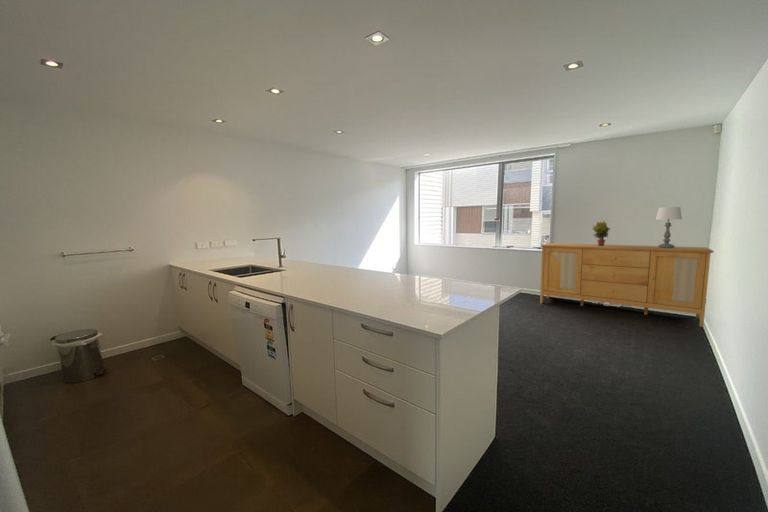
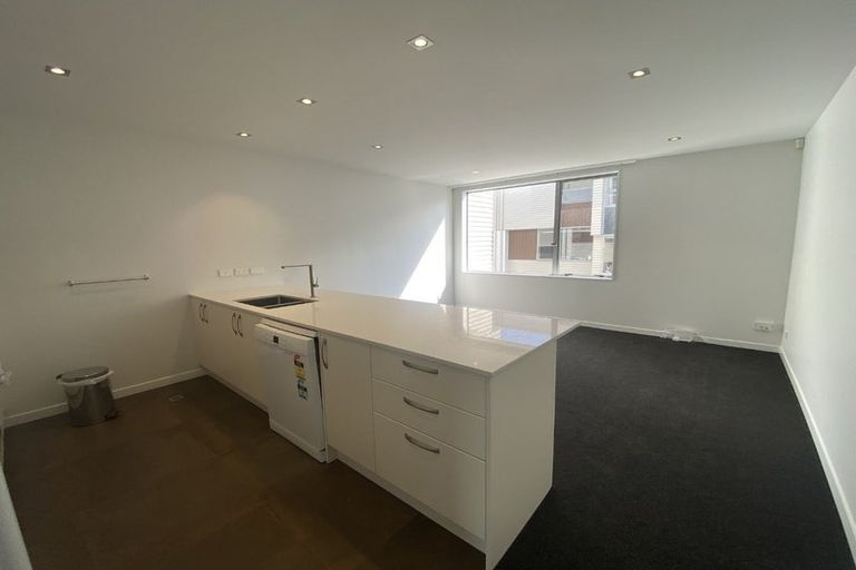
- table lamp (667, 227)
- potted plant (601, 233)
- sideboard (614, 278)
